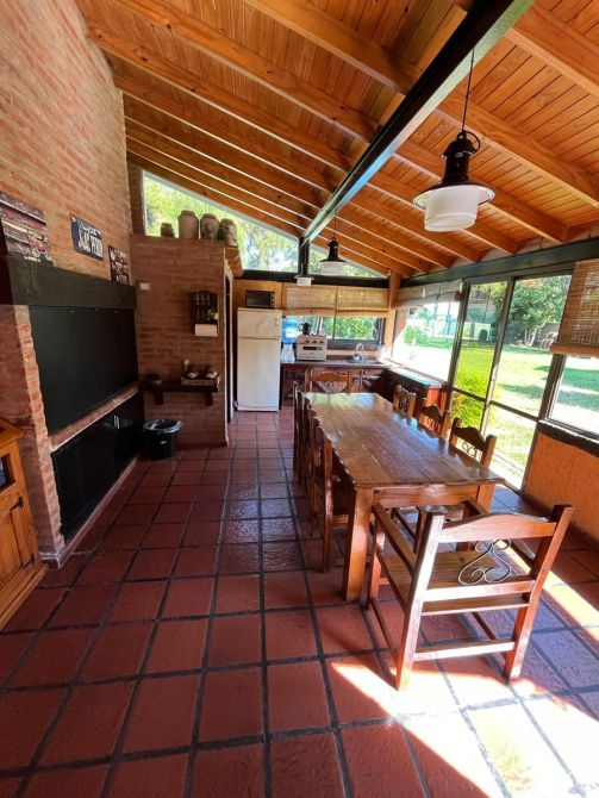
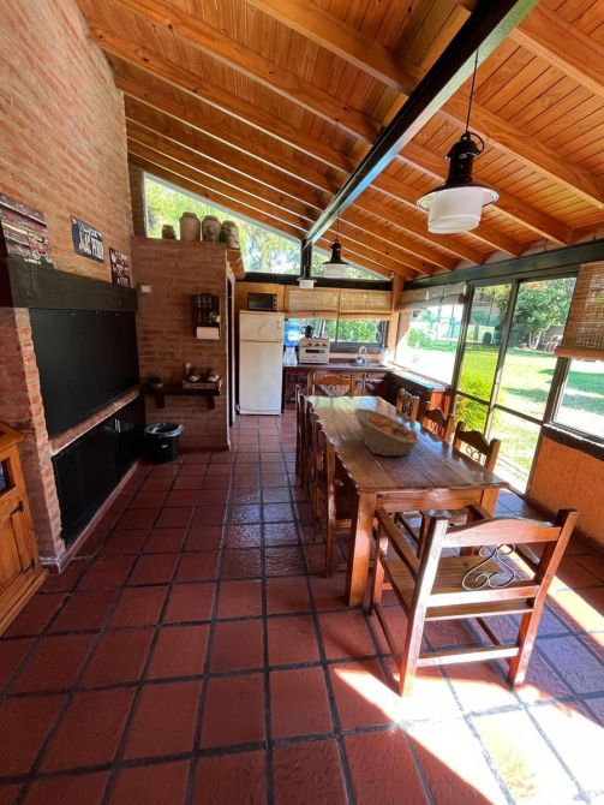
+ fruit basket (384, 430)
